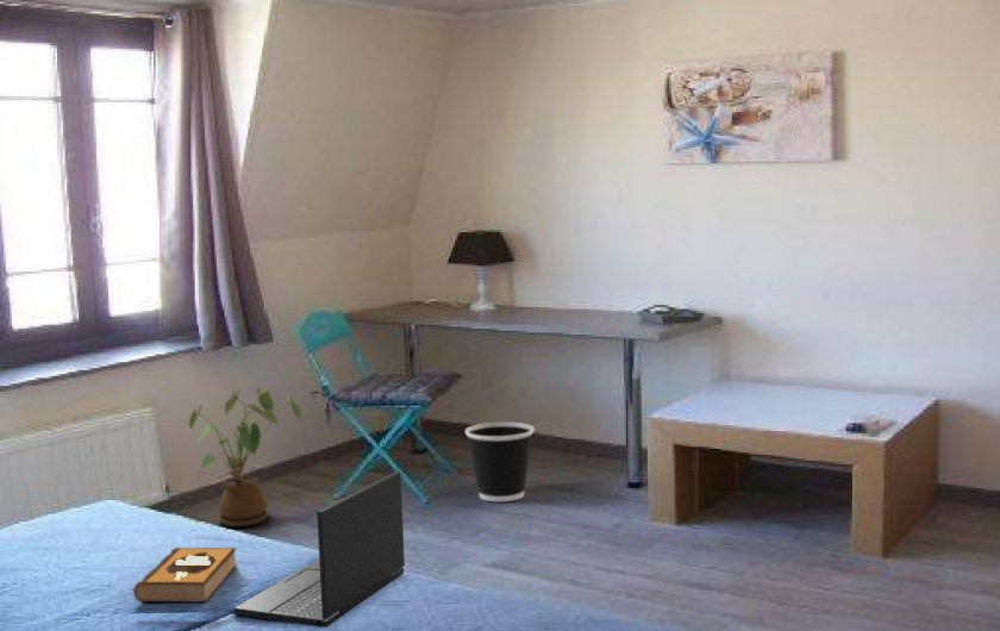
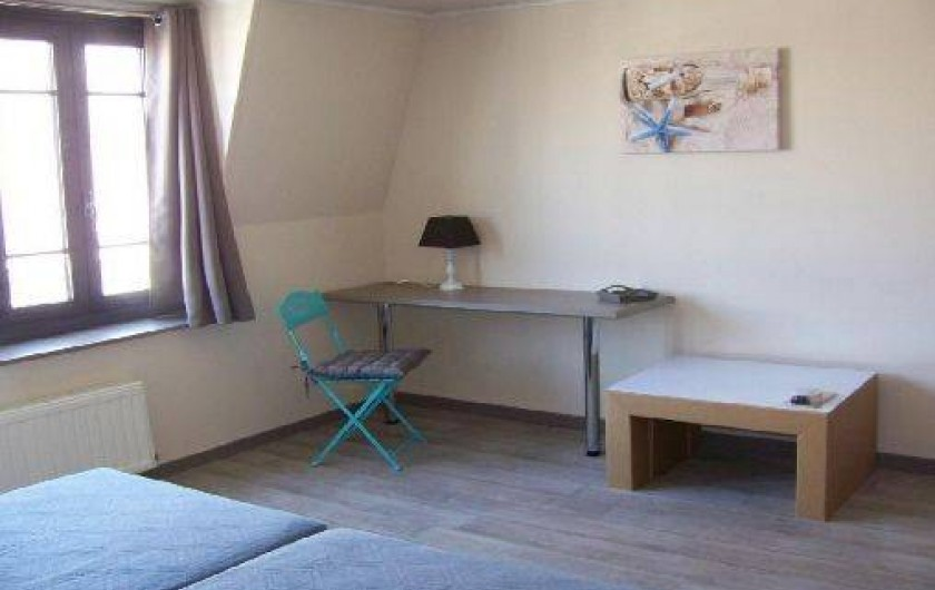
- hardback book (187, 573)
- house plant (245, 457)
- laptop (320, 539)
- wastebasket (500, 462)
